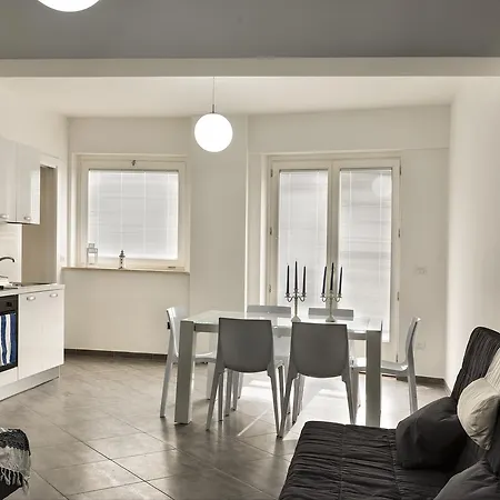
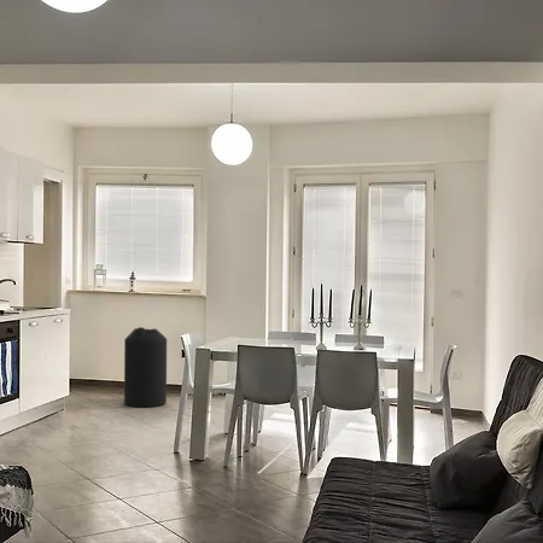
+ trash can (145, 366)
